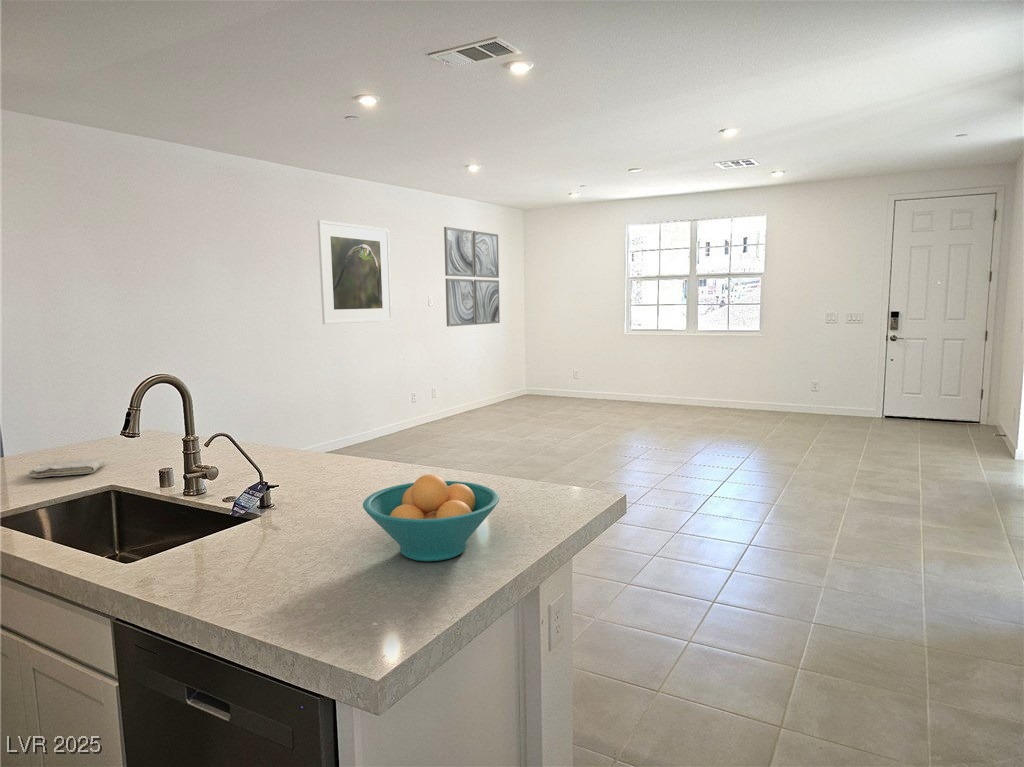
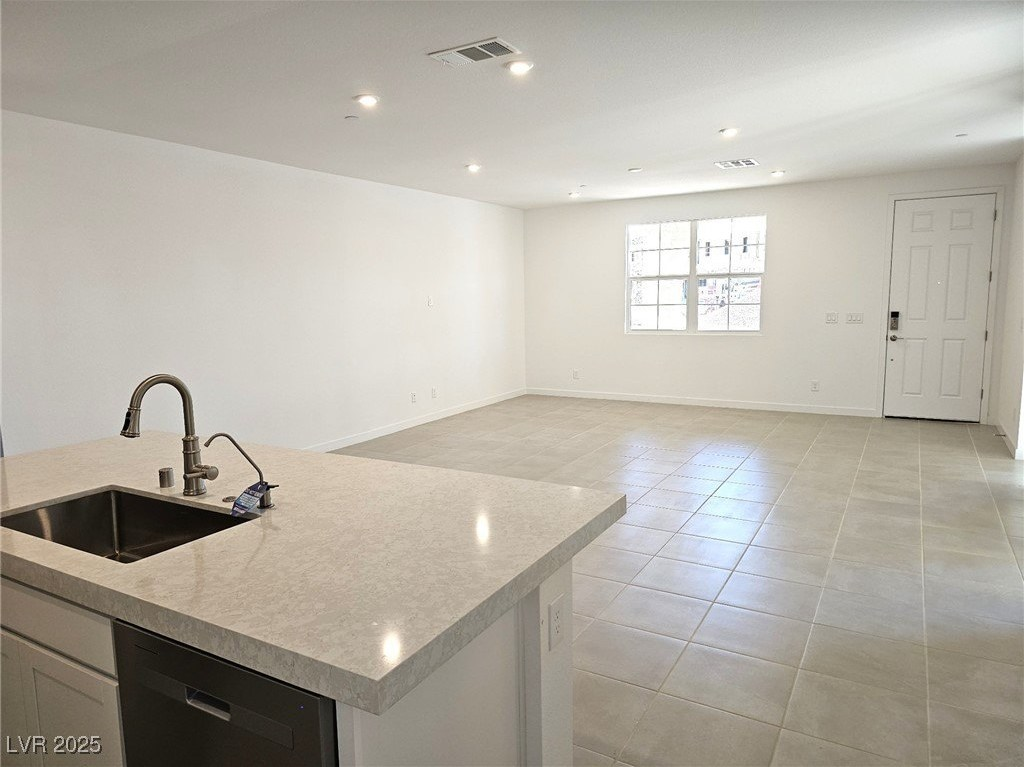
- wall art (473, 279)
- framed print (357, 274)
- fruit bowl (432, 512)
- washcloth (67, 467)
